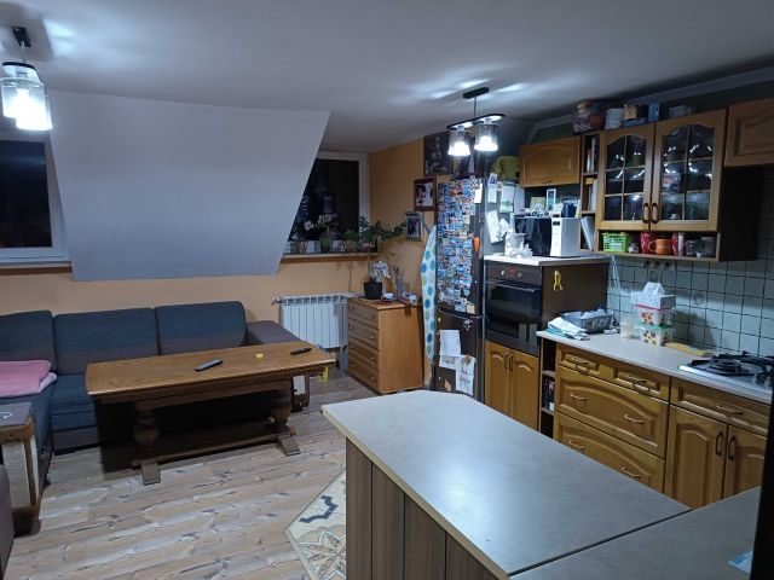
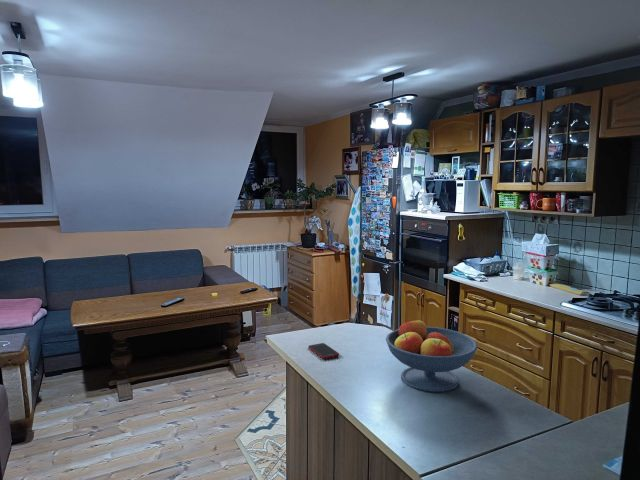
+ cell phone (323, 350)
+ fruit bowl (430, 352)
